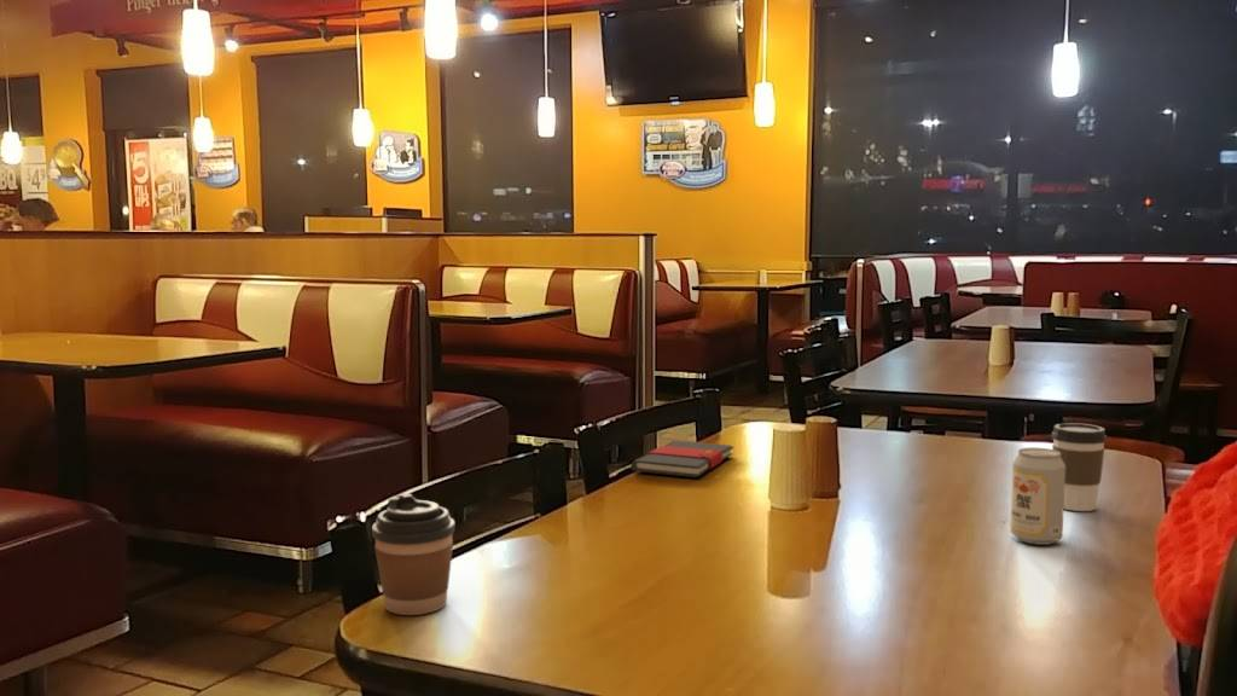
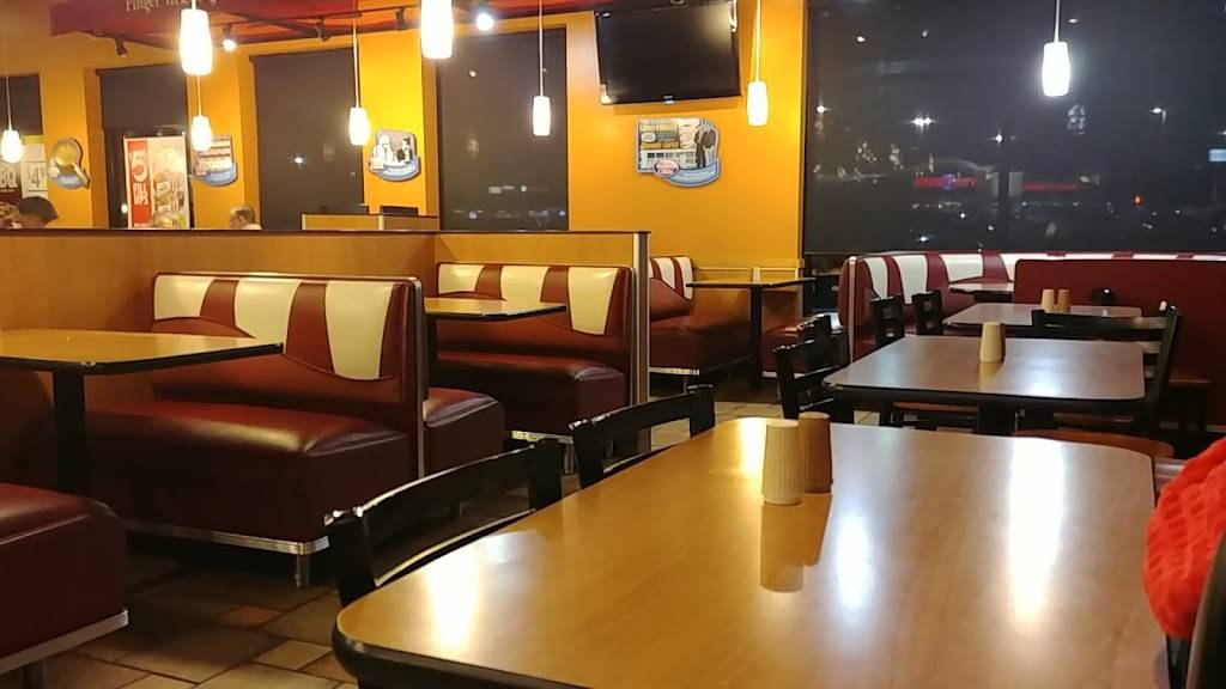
- book (684, 456)
- coffee cup (1076, 466)
- beverage can (1036, 495)
- coffee cup (414, 552)
